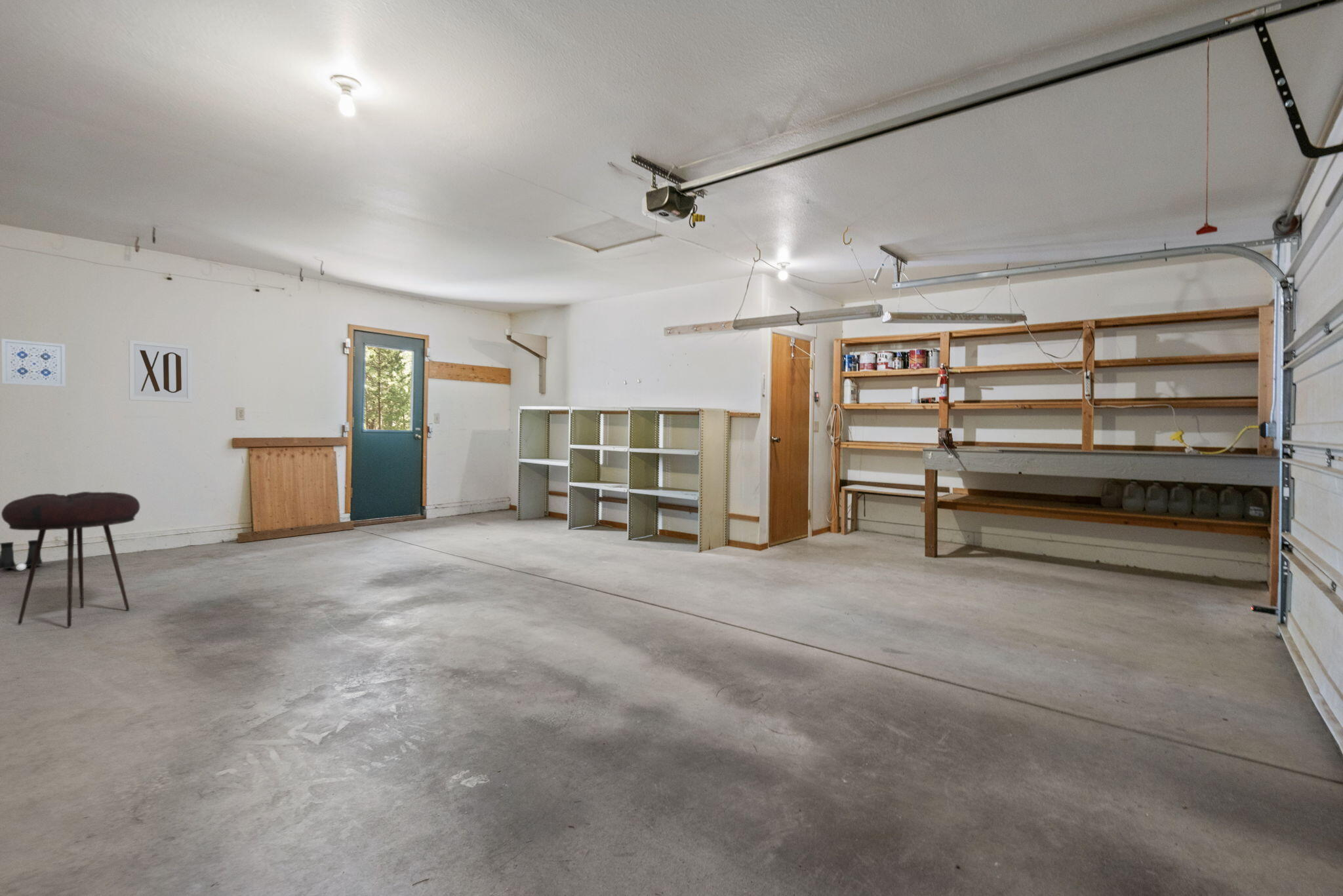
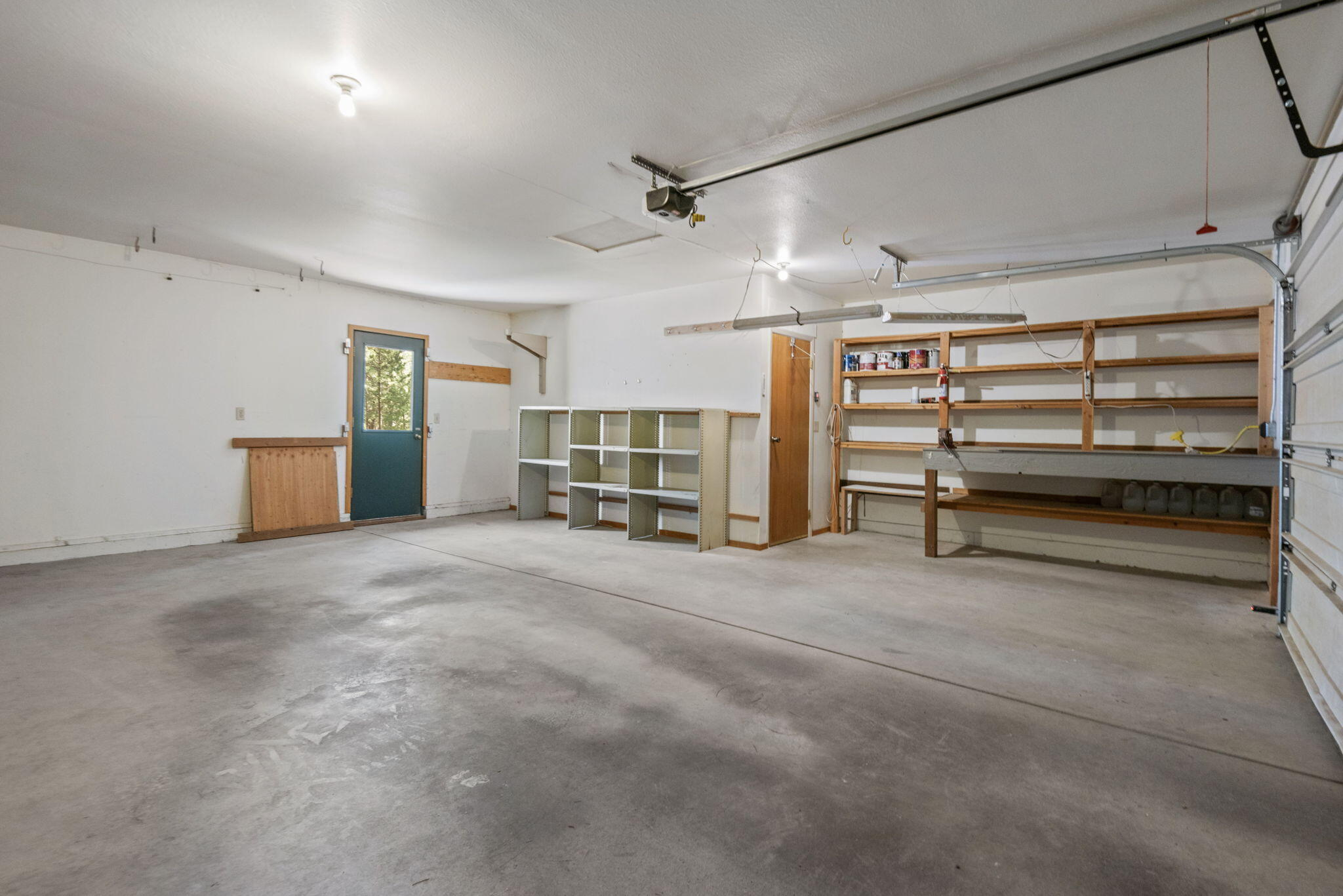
- boots (13, 553)
- wall art (34, 363)
- wall art (161, 372)
- stool (73, 555)
